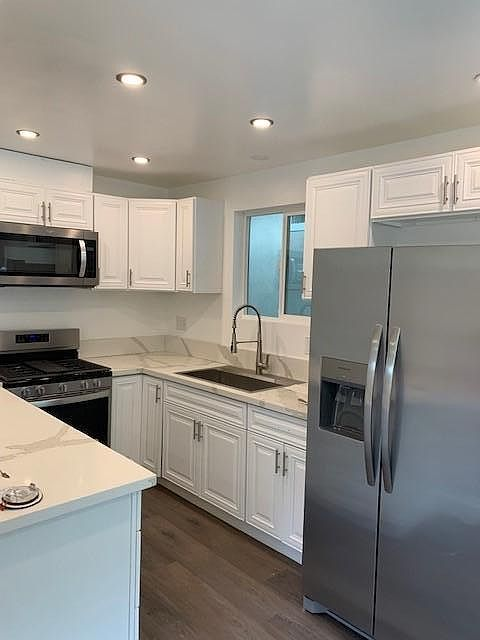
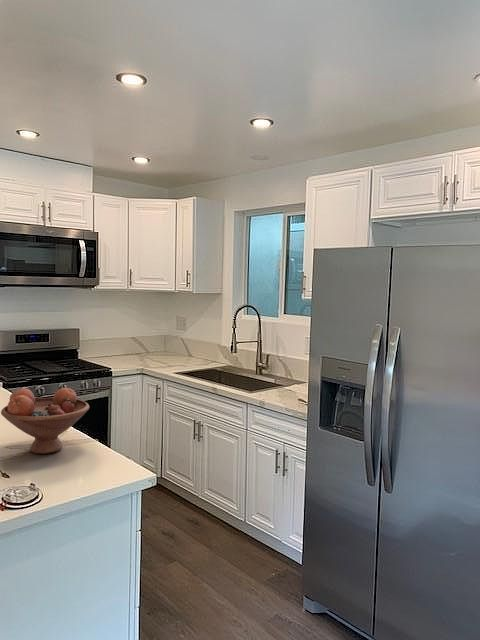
+ fruit bowl (46, 420)
